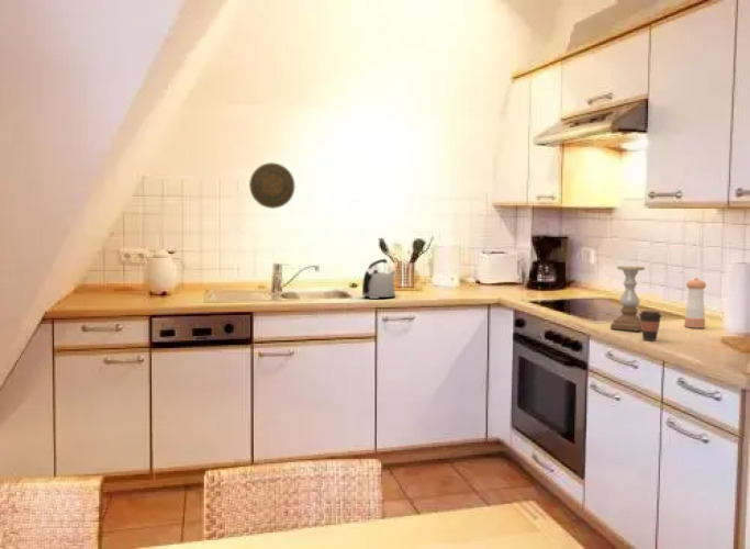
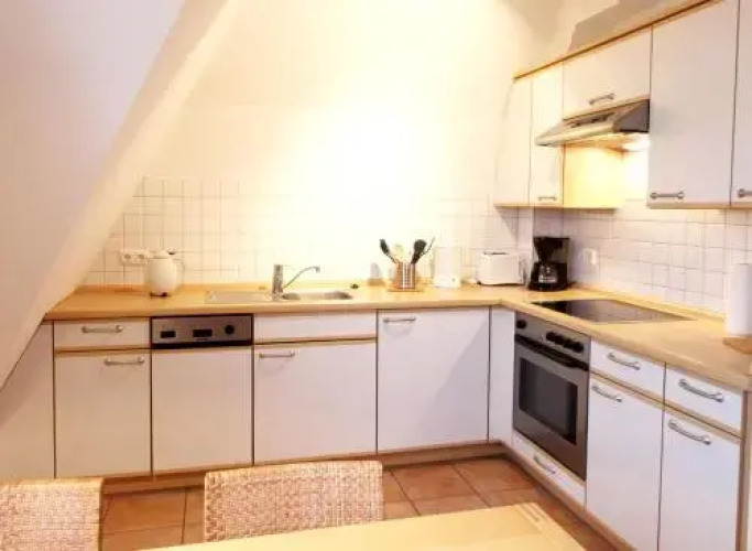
- coffee cup (649, 325)
- candle holder (629, 298)
- decorative plate (272, 184)
- kettle (379, 278)
- pepper shaker (695, 302)
